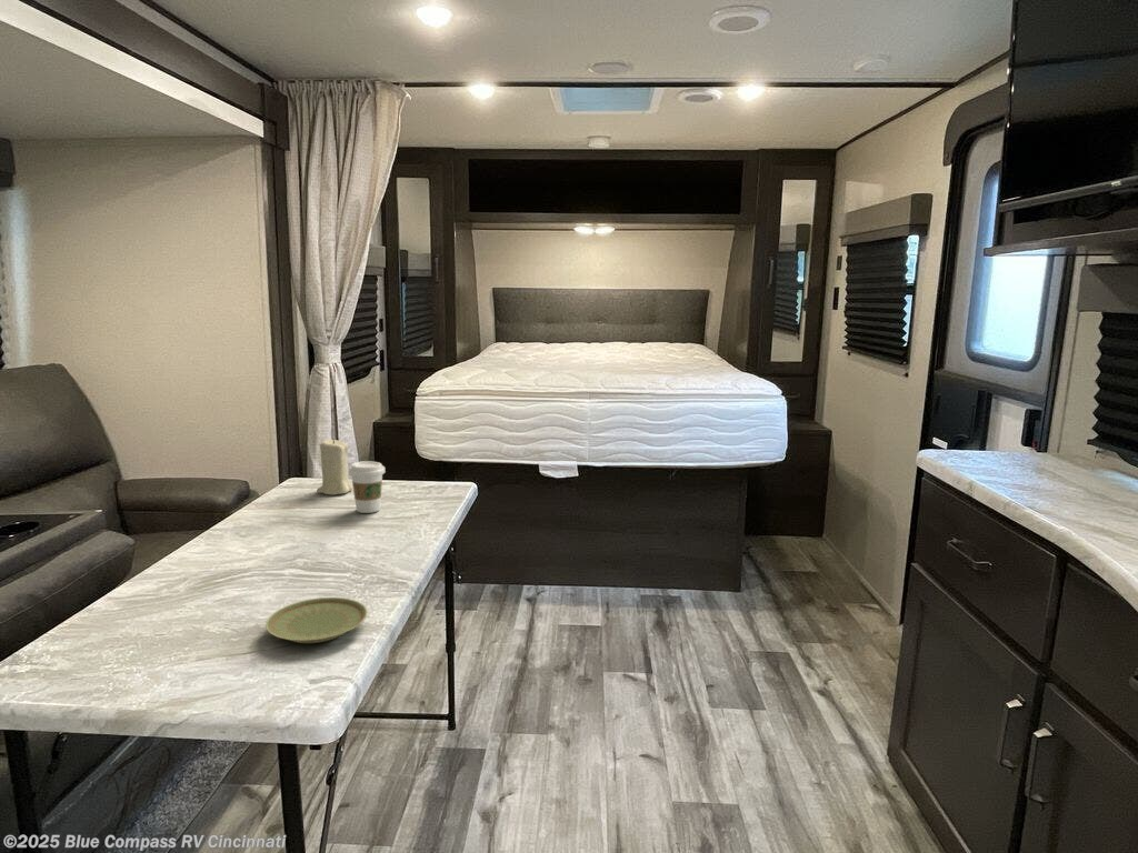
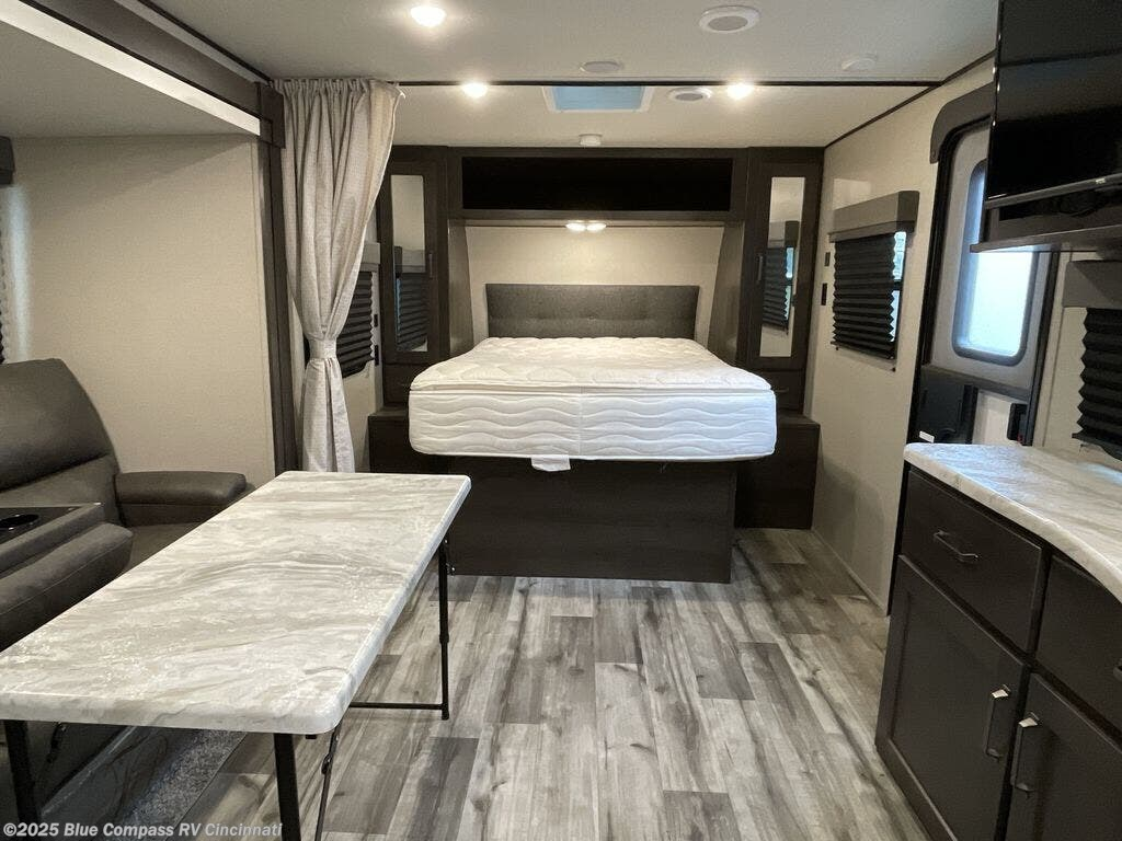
- plate (318, 622)
- coffee cup (367, 486)
- candle (333, 464)
